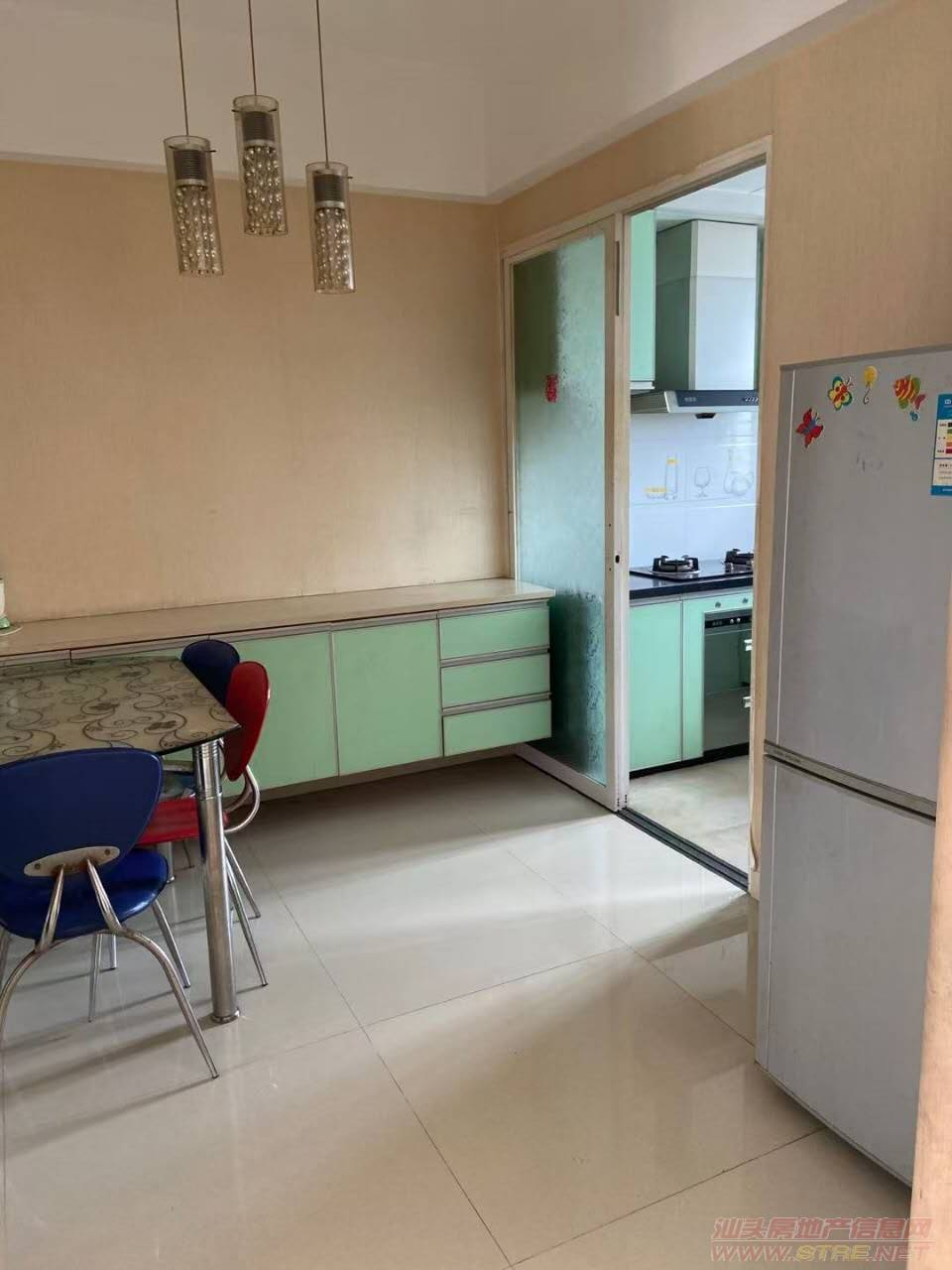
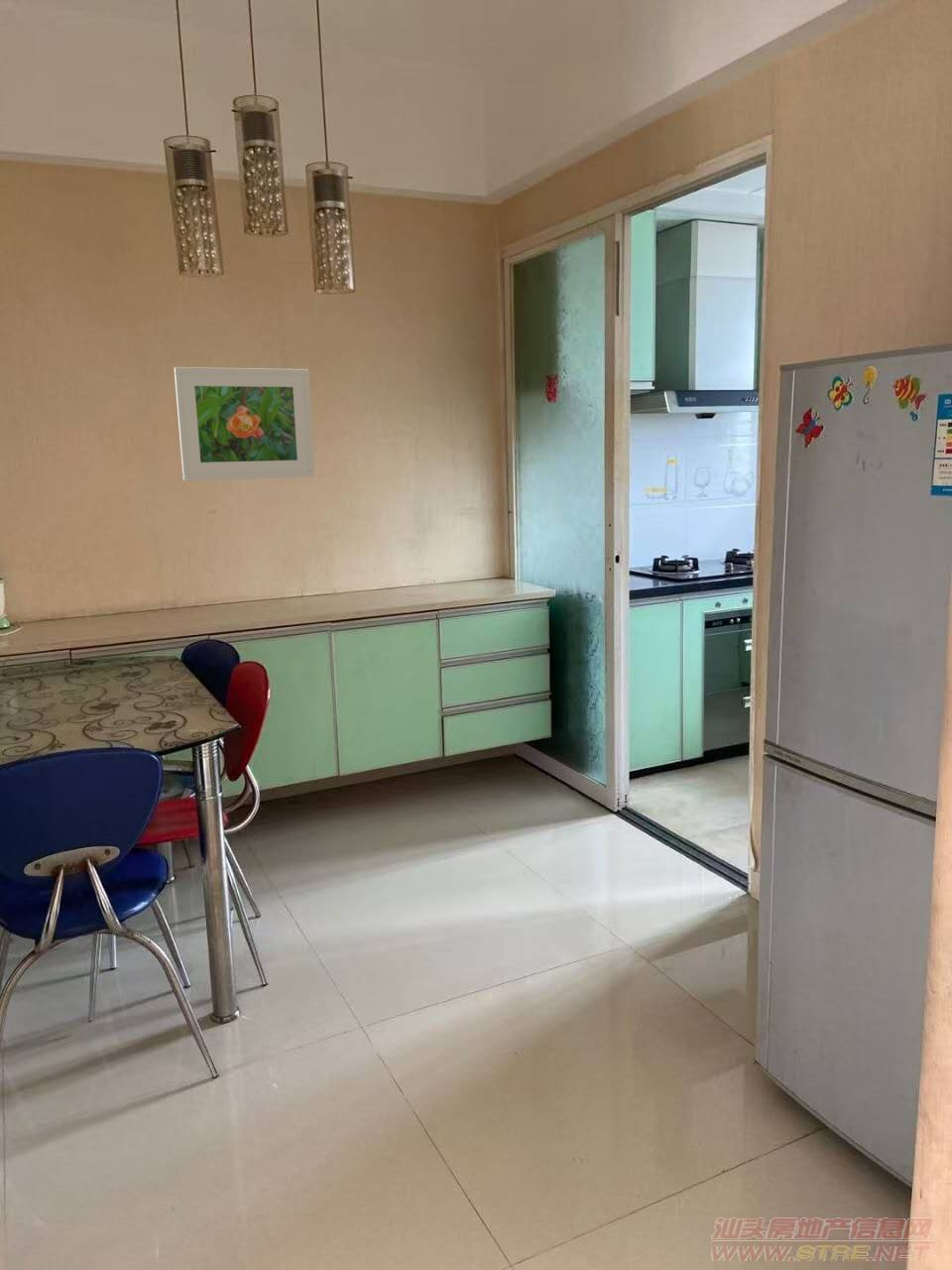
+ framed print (247, 424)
